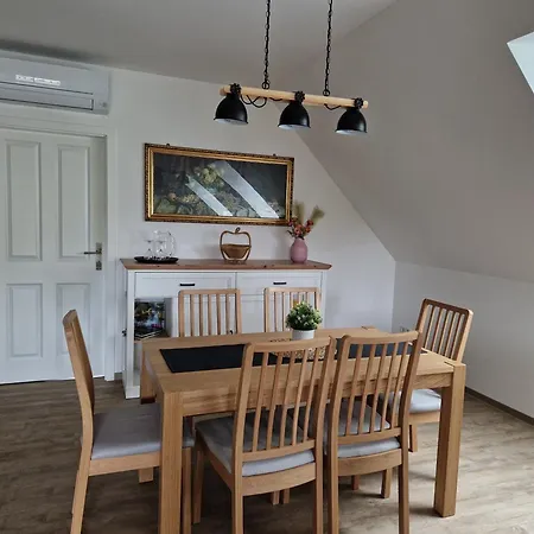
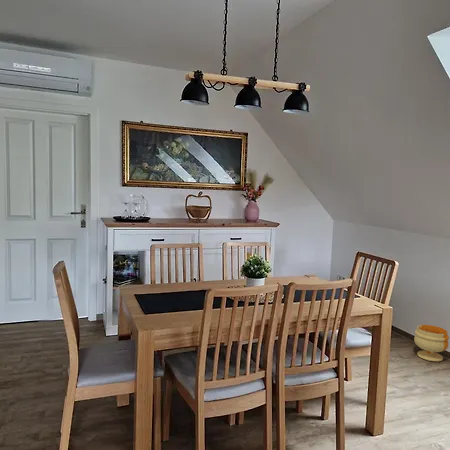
+ footed bowl (430, 343)
